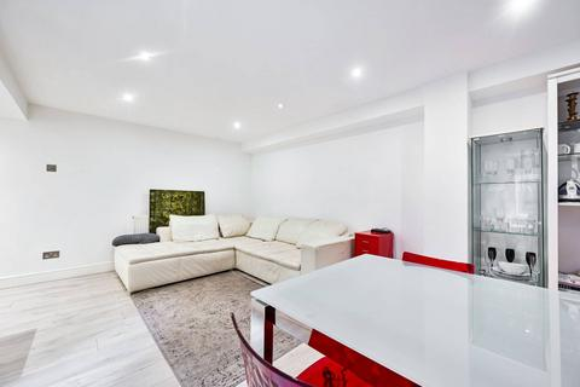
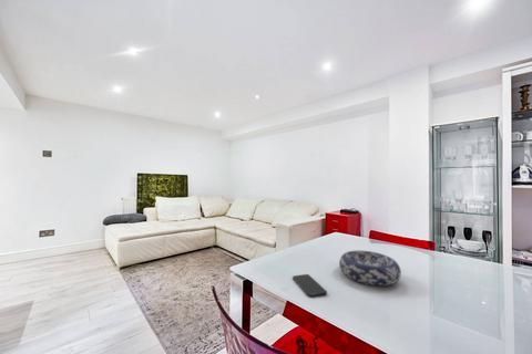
+ decorative bowl (368, 267)
+ smartphone (308, 284)
